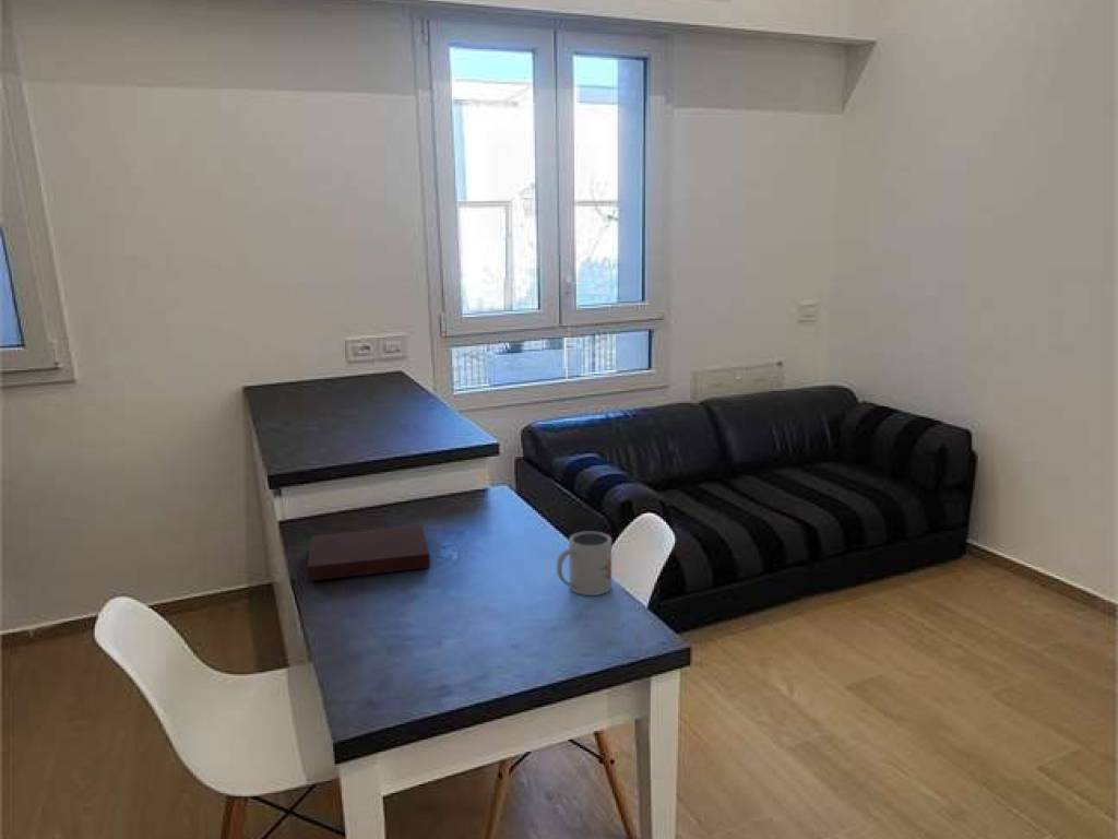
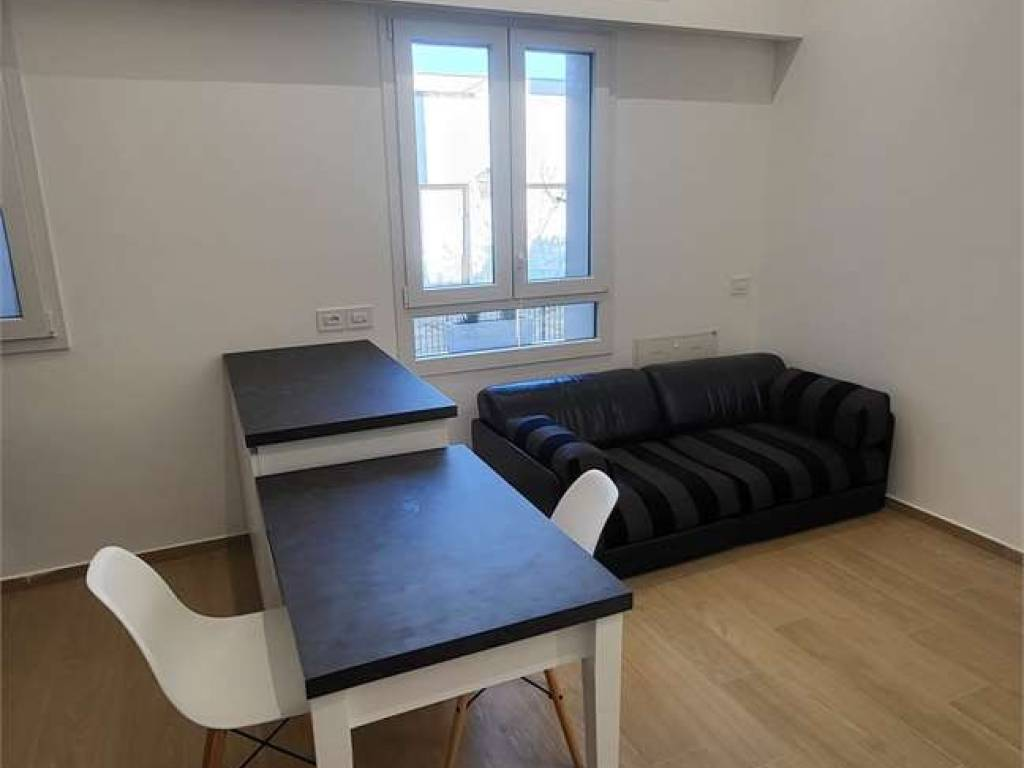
- notebook (369, 551)
- mug (583, 564)
